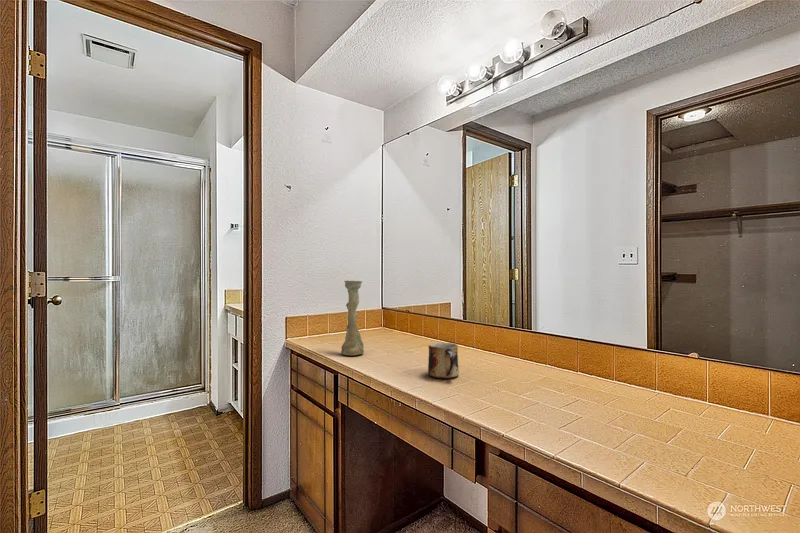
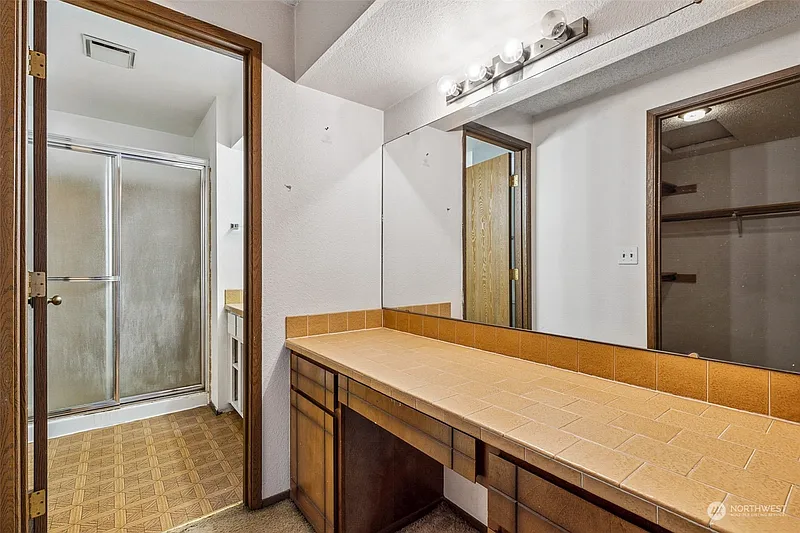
- vase (352, 317)
- mug (444, 360)
